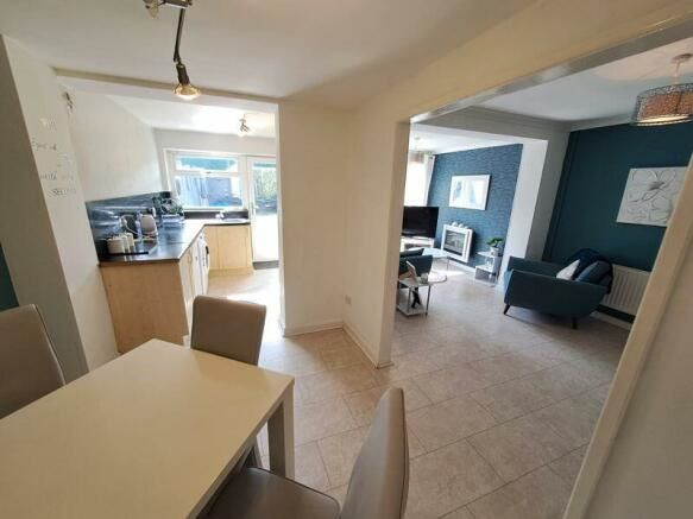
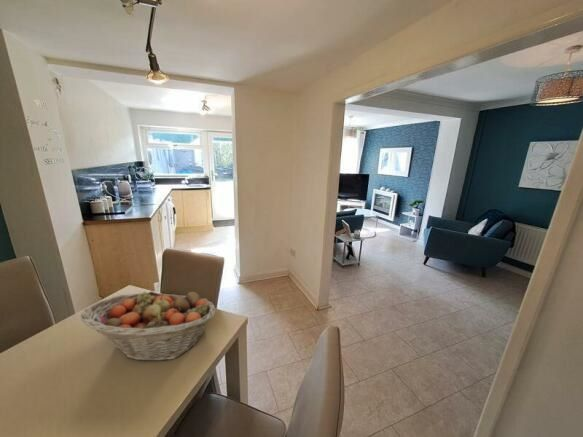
+ fruit basket (155, 317)
